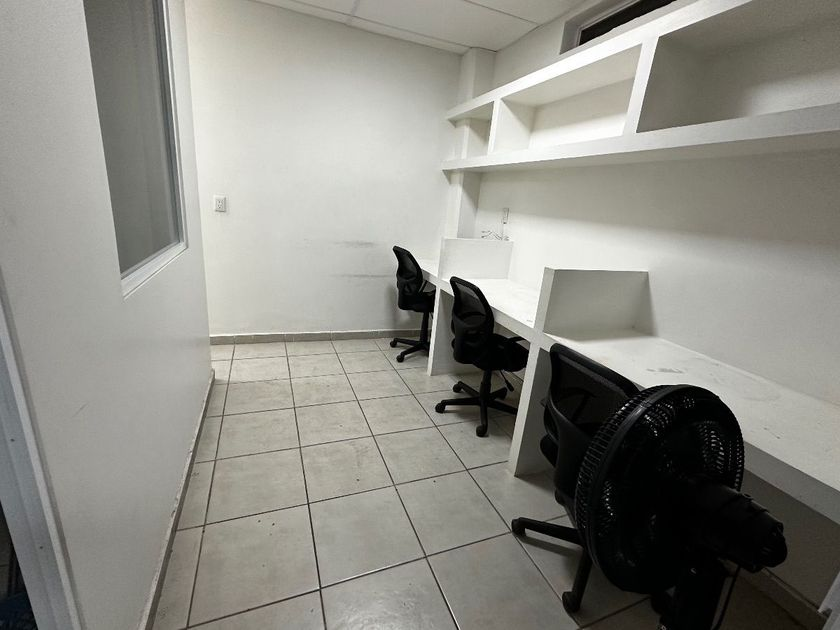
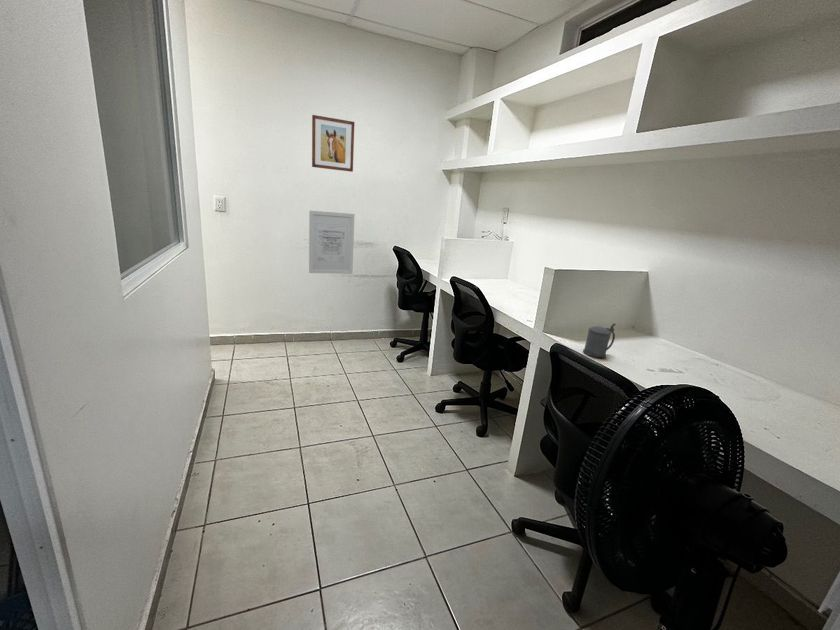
+ wall art (331, 243)
+ beer stein (601, 338)
+ wall art (333, 144)
